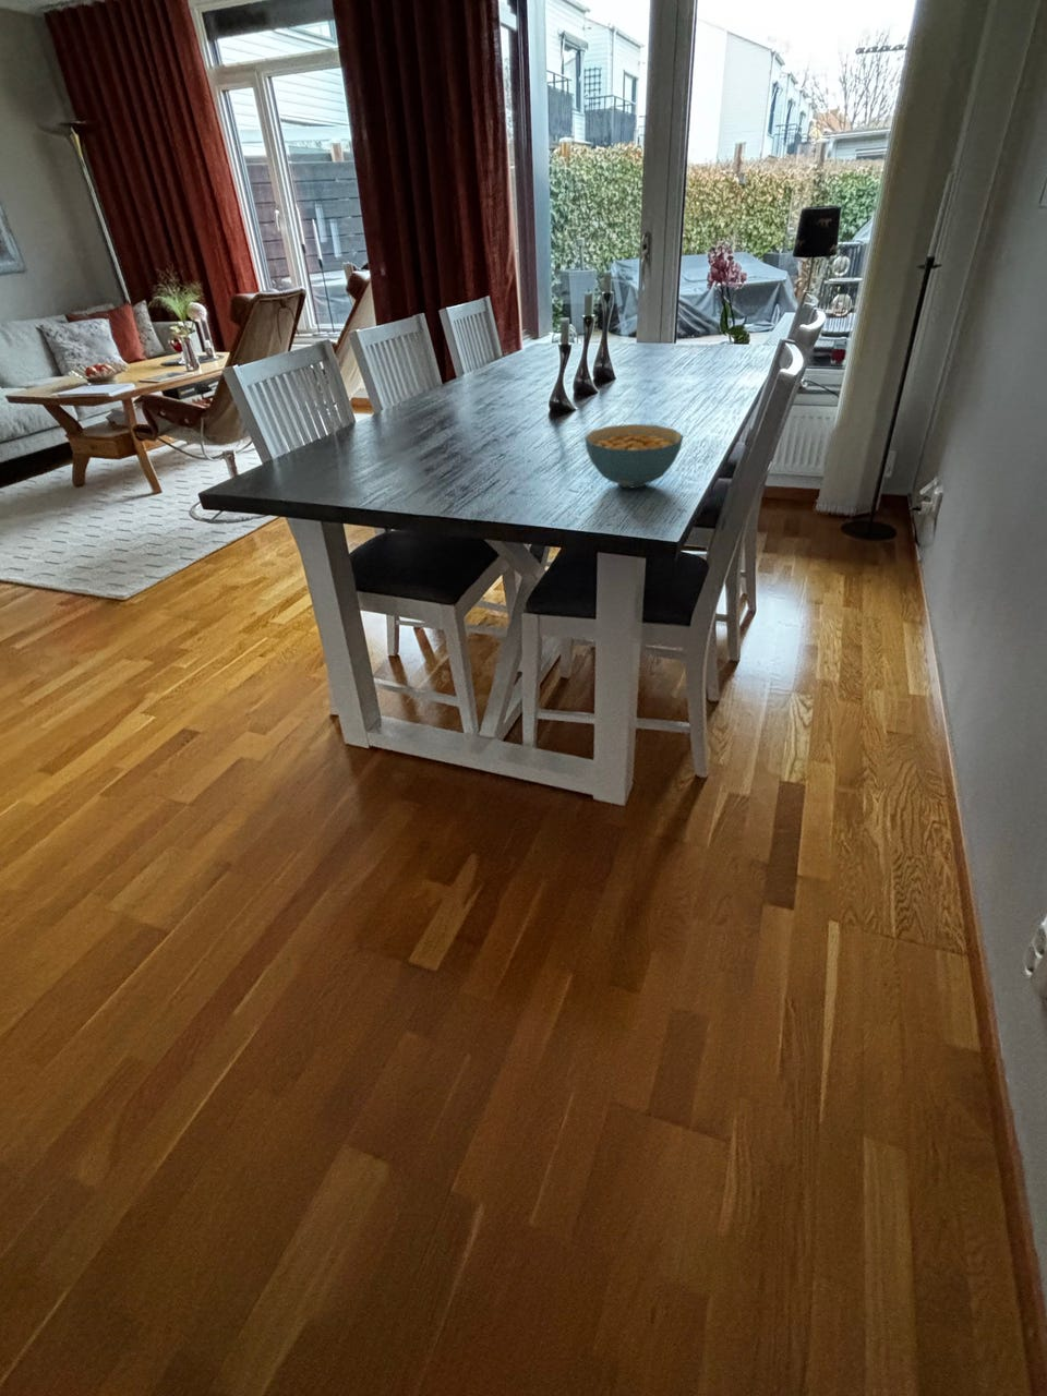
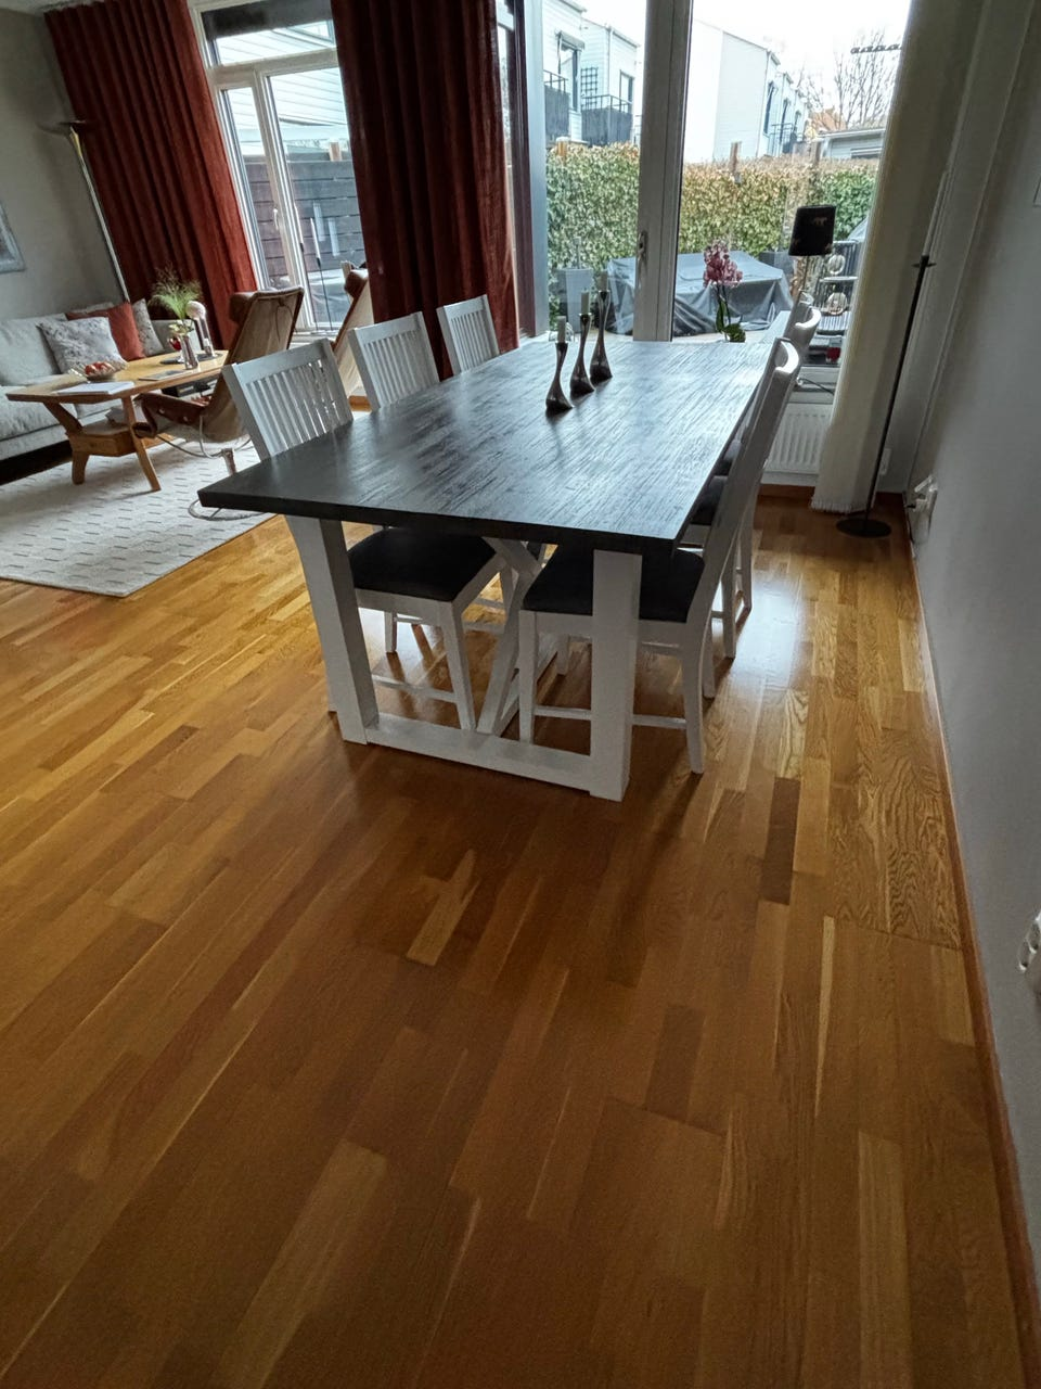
- cereal bowl (632, 461)
